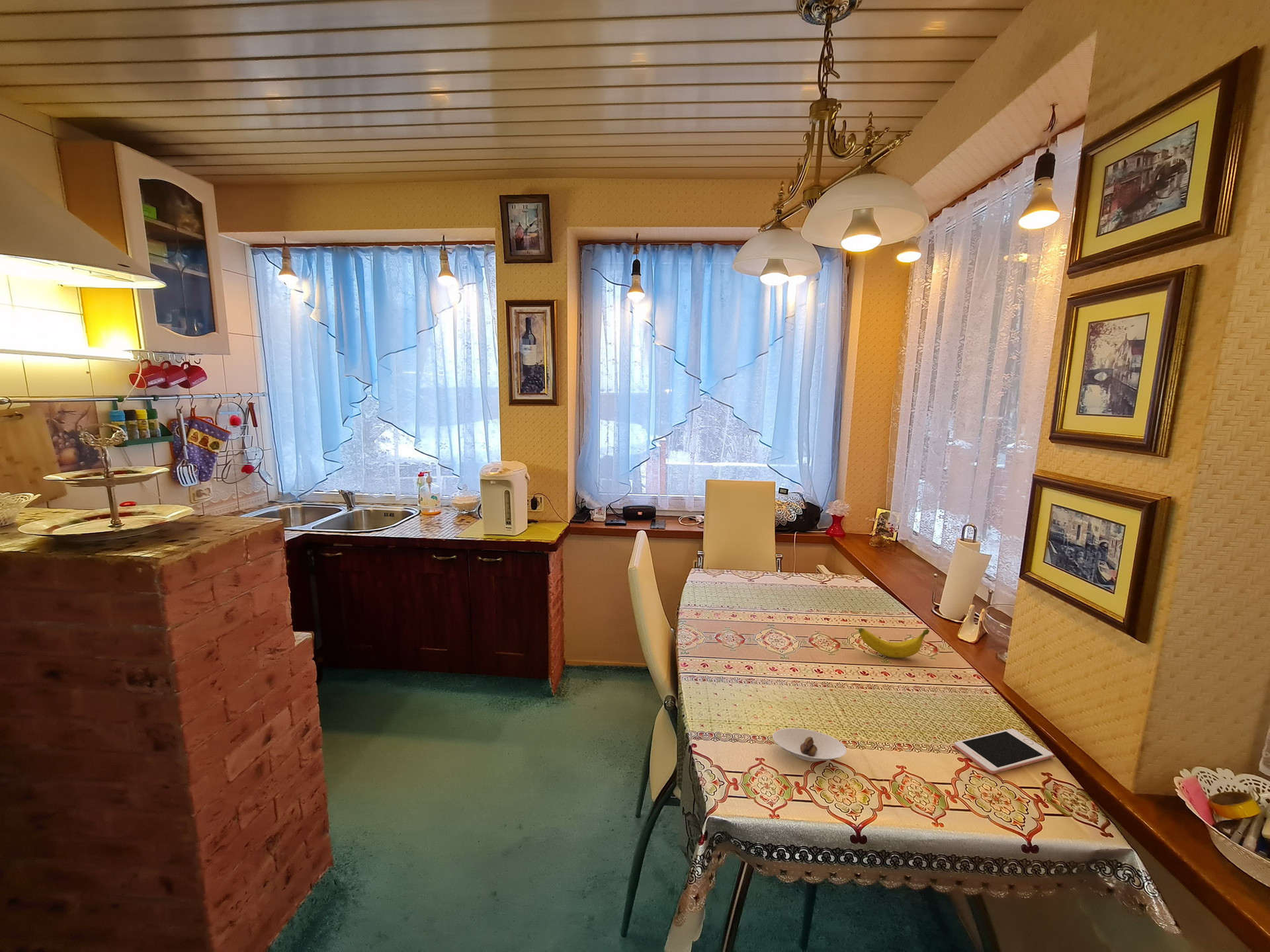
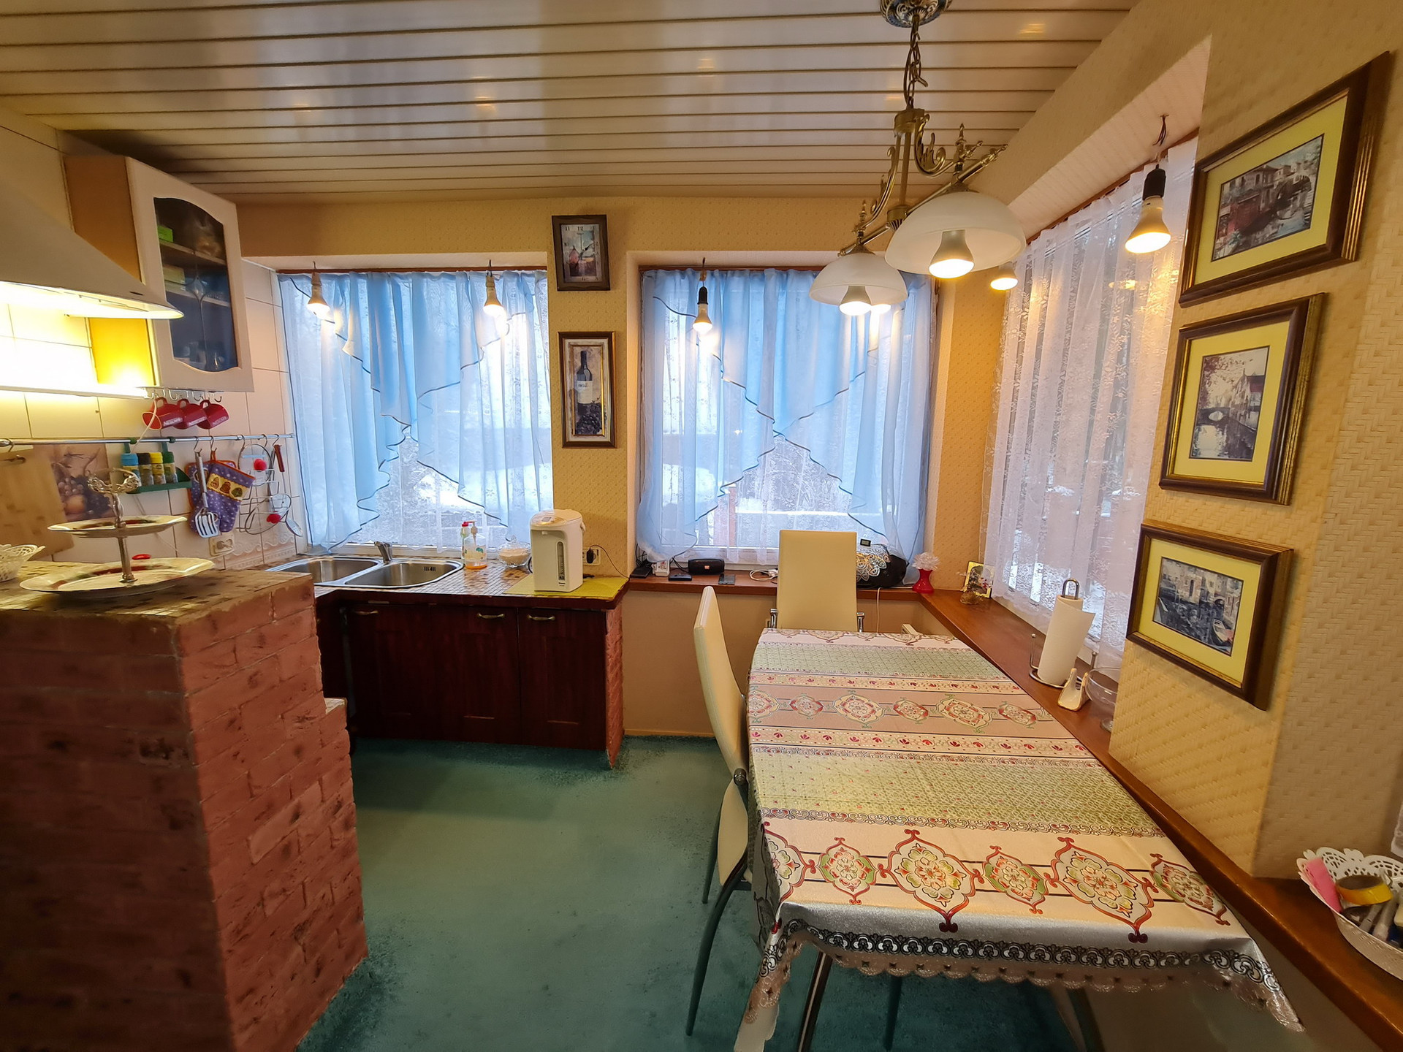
- saucer (808, 747)
- cell phone (1003, 750)
- banana (892, 643)
